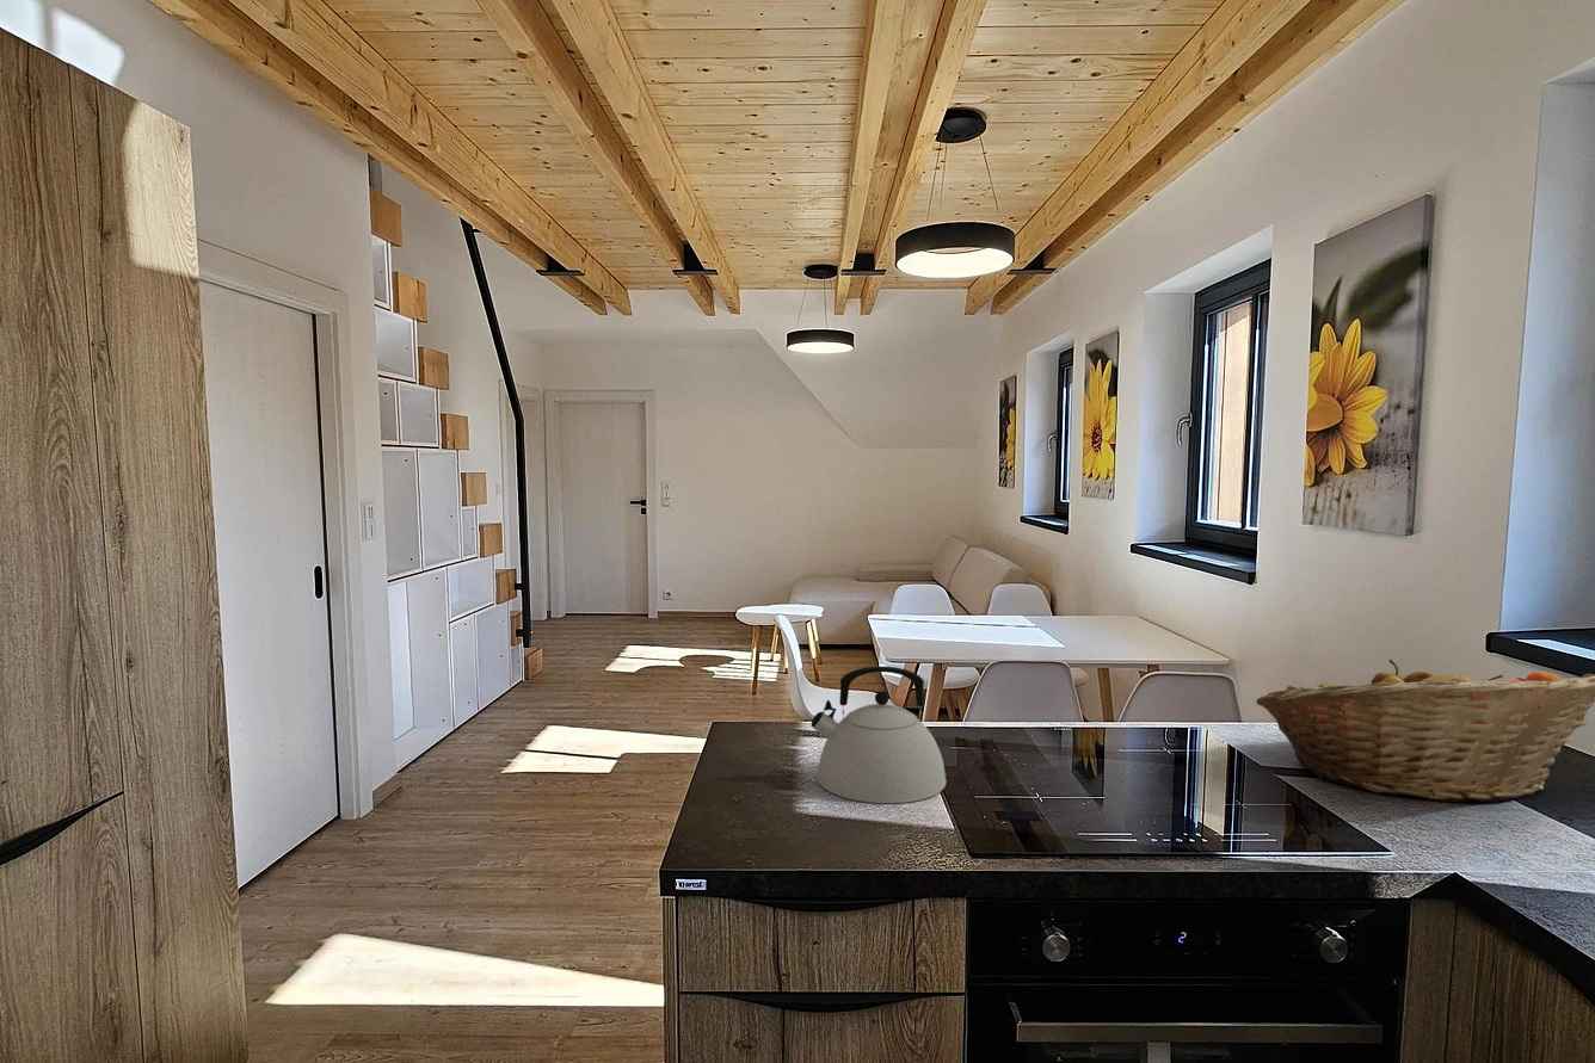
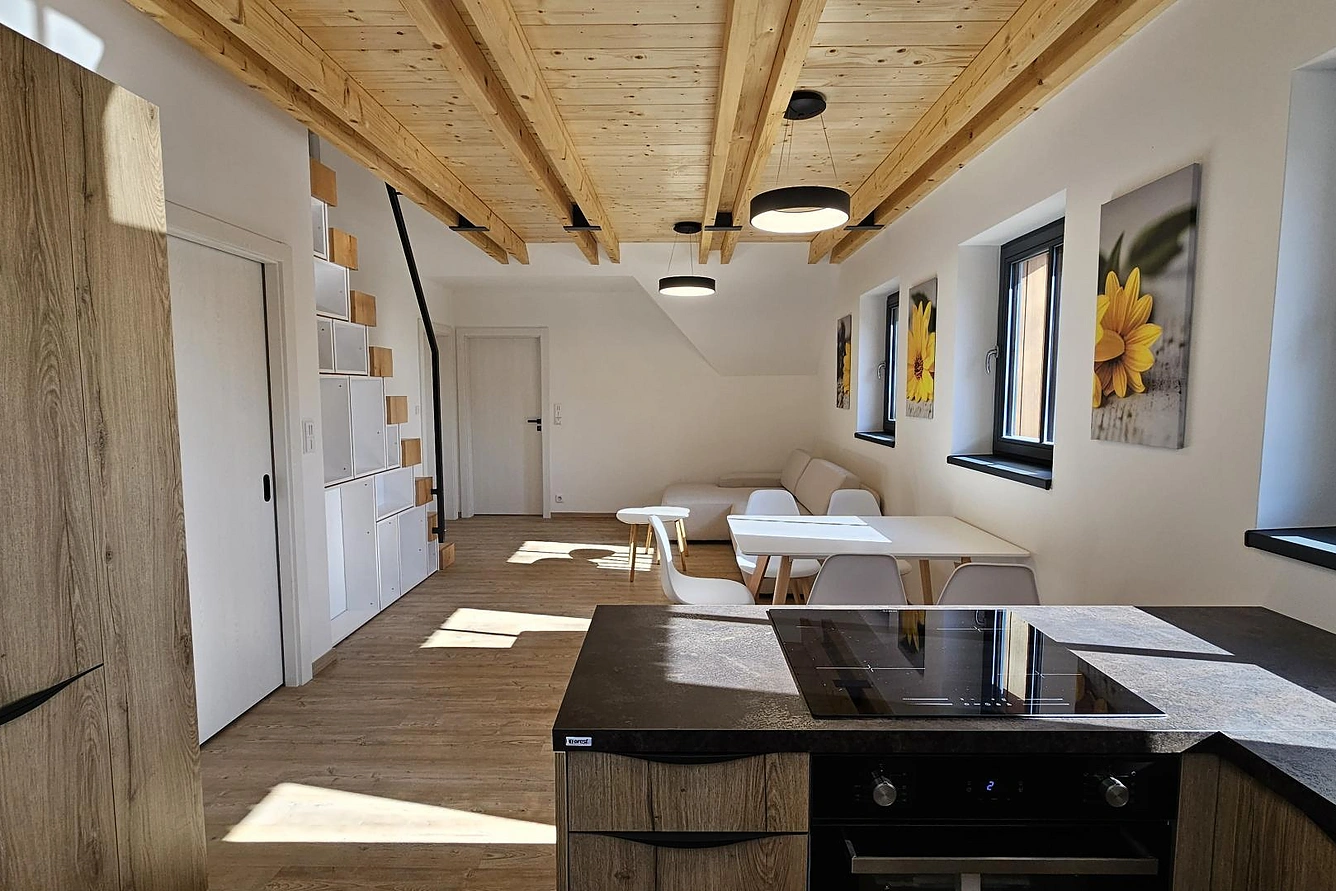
- kettle (877, 723)
- fruit basket (1424, 715)
